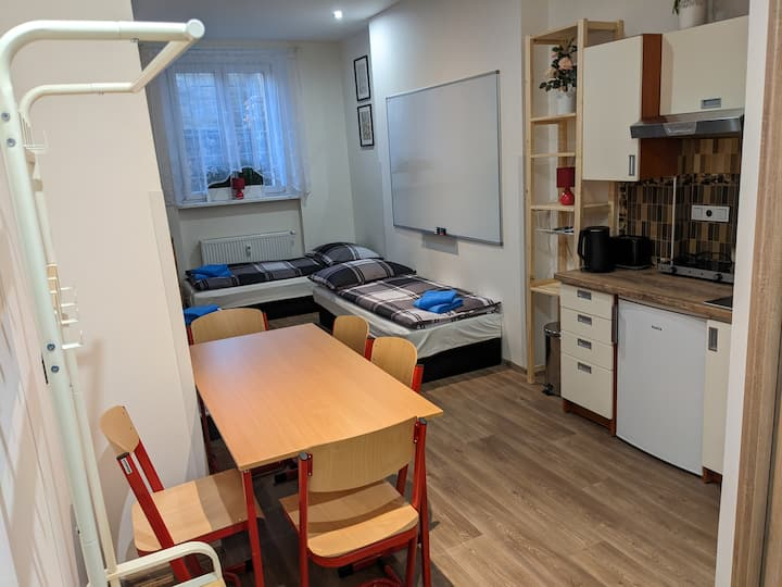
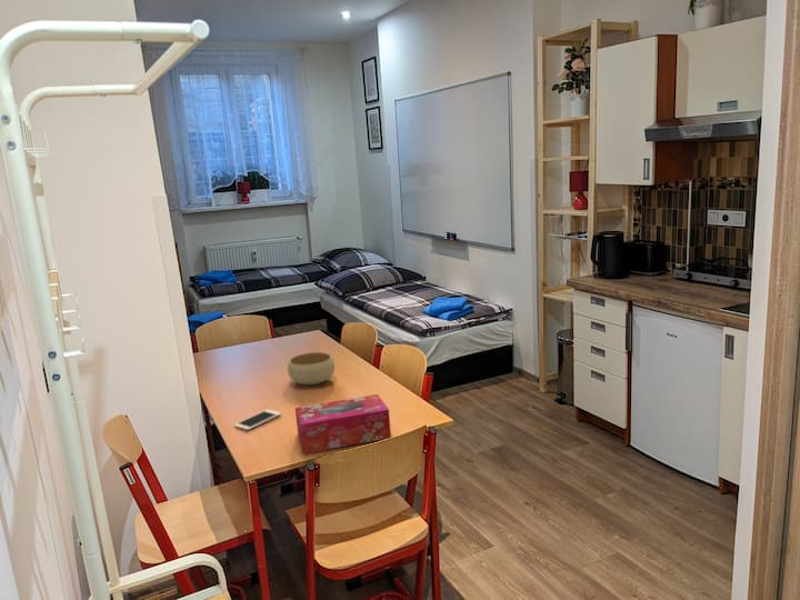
+ bowl (311, 369)
+ cell phone (258, 419)
+ tissue box (342, 422)
